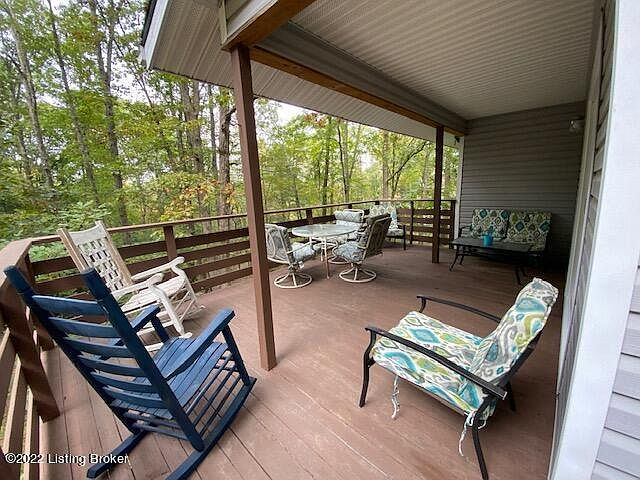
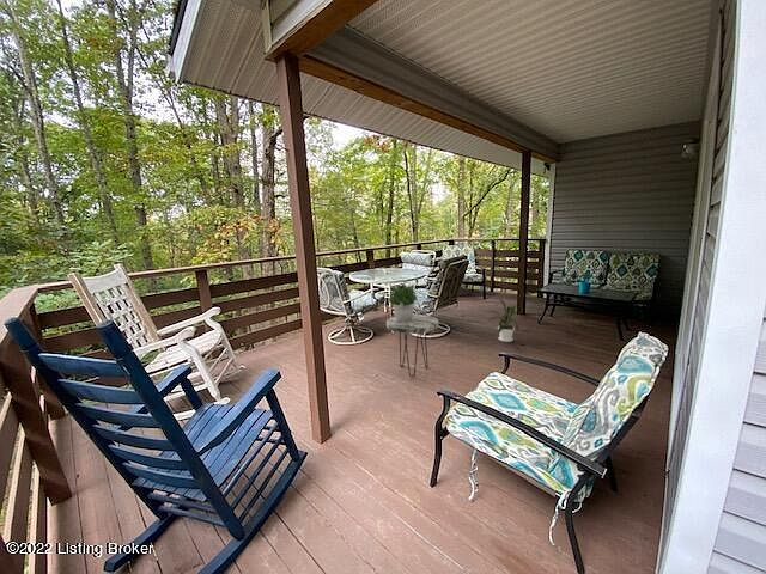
+ side table (417, 346)
+ house plant (504, 319)
+ potted plant (401, 301)
